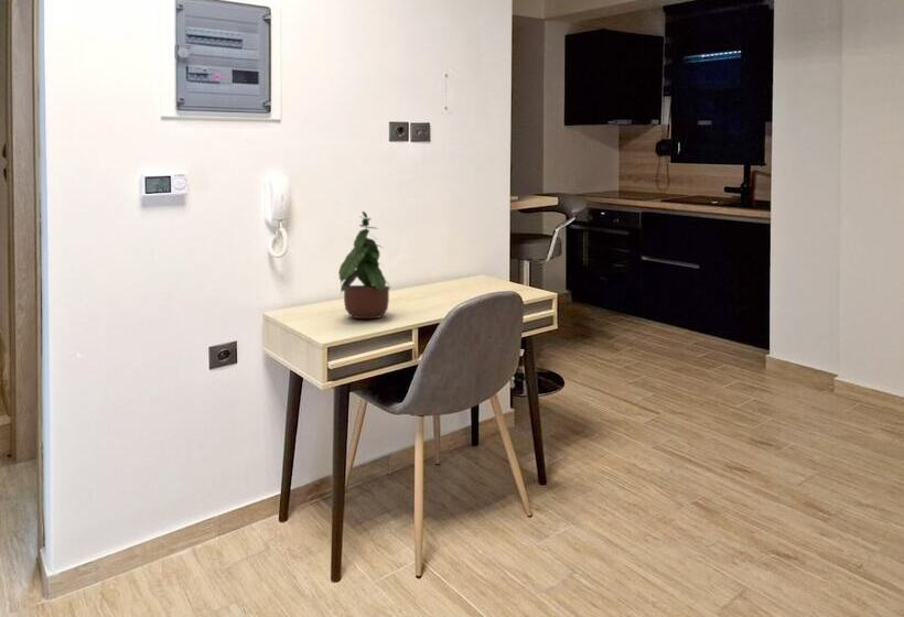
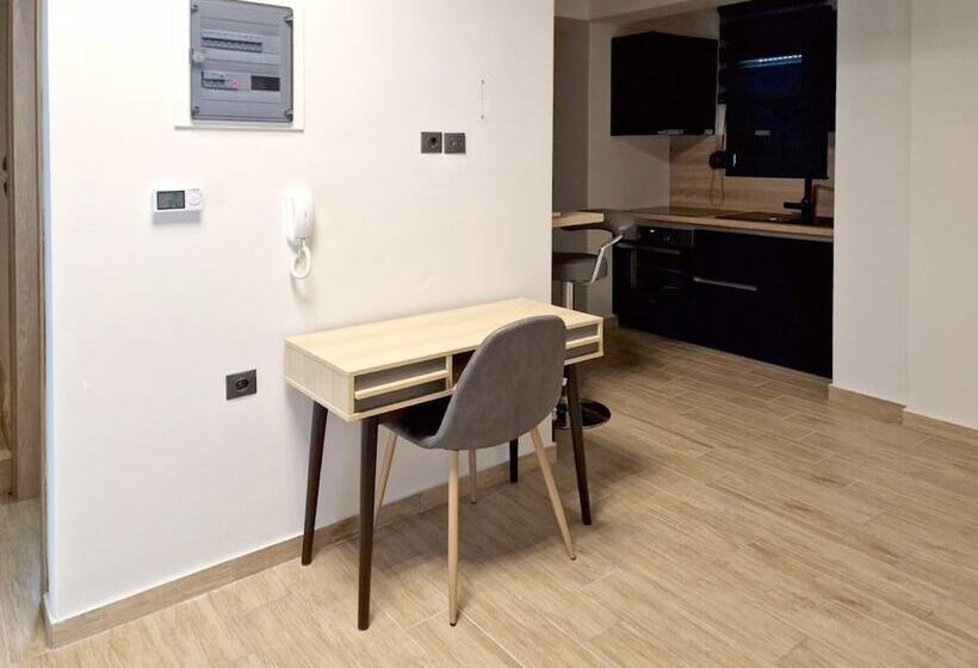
- potted plant (363, 264)
